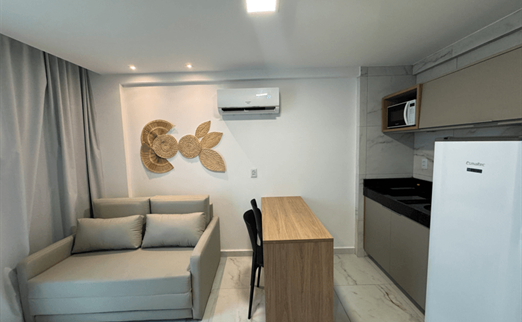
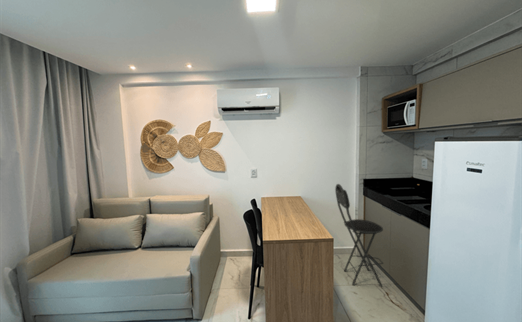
+ bar stool (359, 231)
